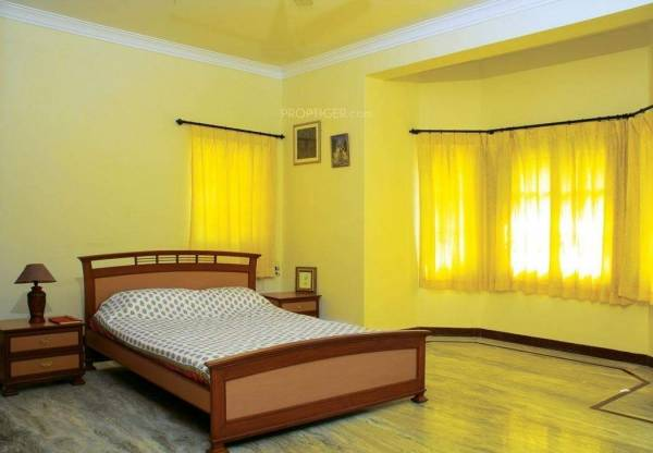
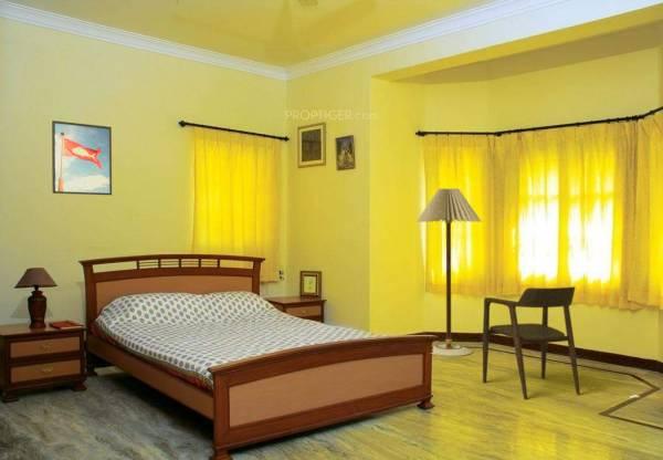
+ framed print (82, 158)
+ armchair (534, 336)
+ floor lamp (449, 270)
